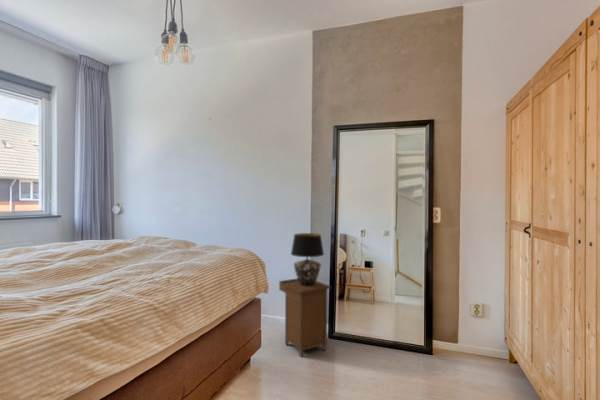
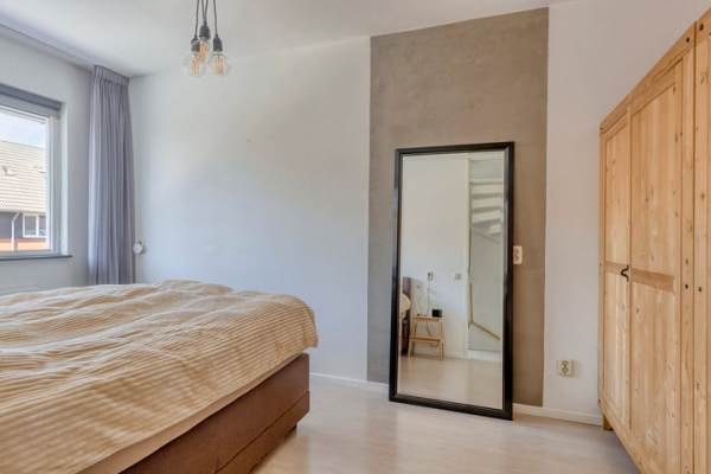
- table lamp (307, 259)
- nightstand (301, 313)
